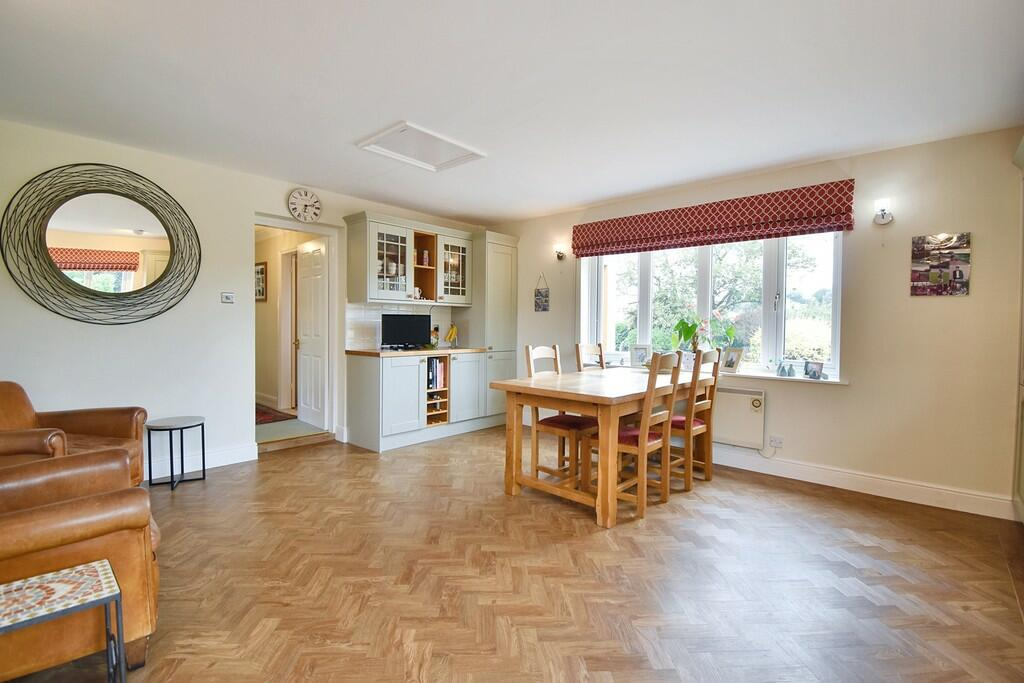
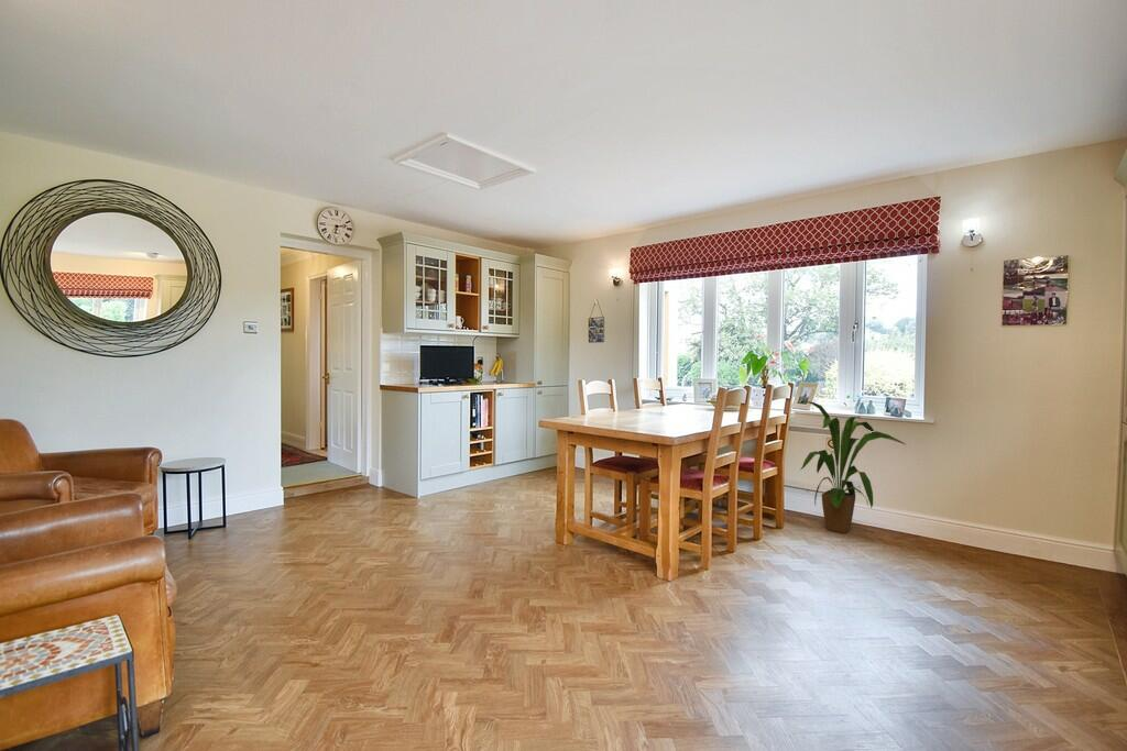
+ house plant (851, 467)
